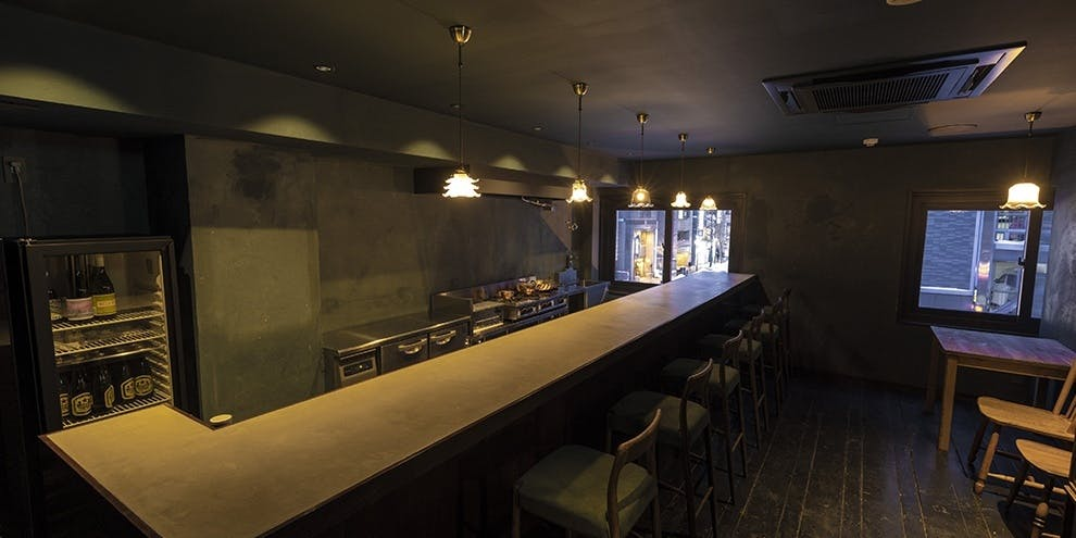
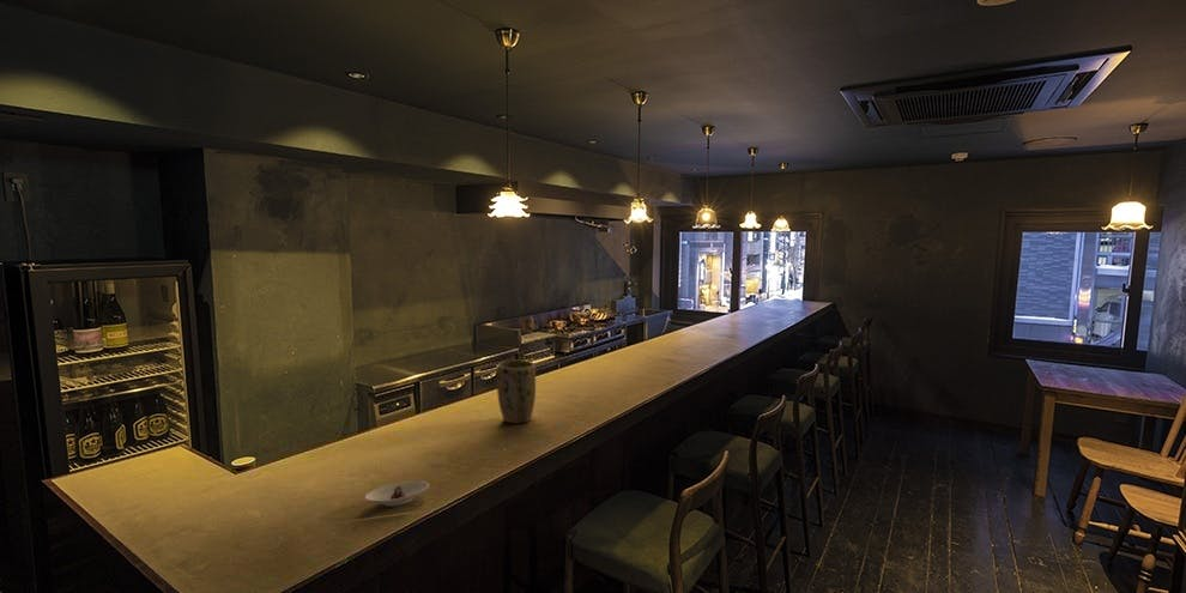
+ plant pot (516, 392)
+ saucer (398, 494)
